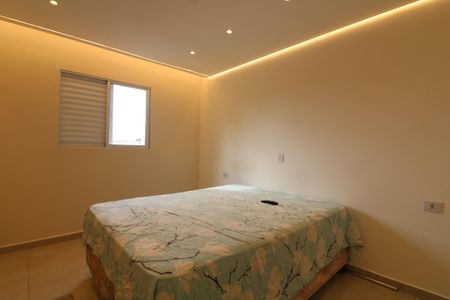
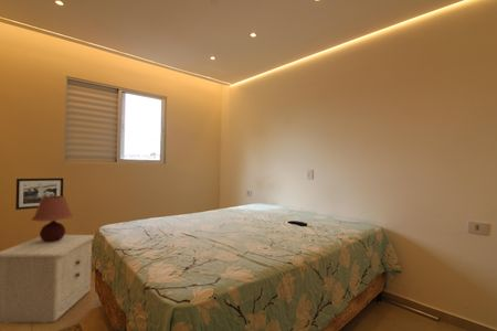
+ table lamp (53, 218)
+ nightstand (51, 274)
+ picture frame (40, 193)
